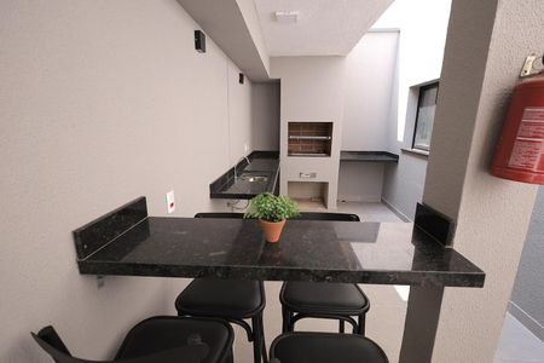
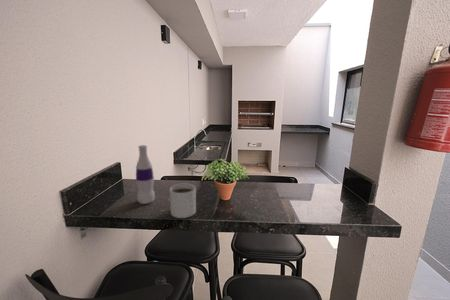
+ bottle (144, 174)
+ mug (185, 197)
